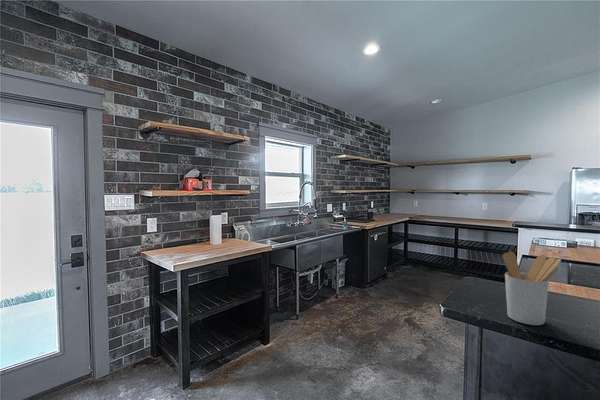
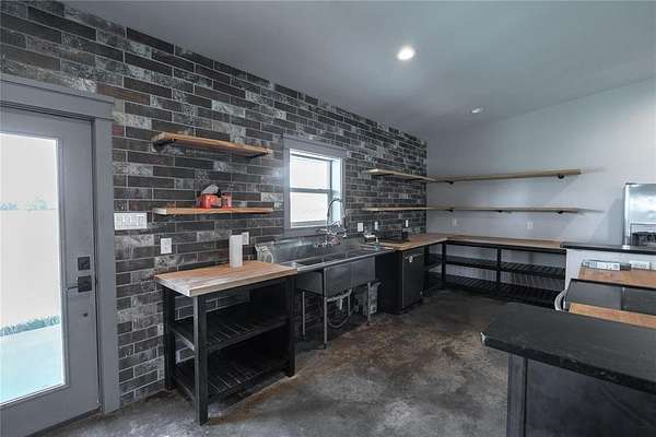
- utensil holder (532, 286)
